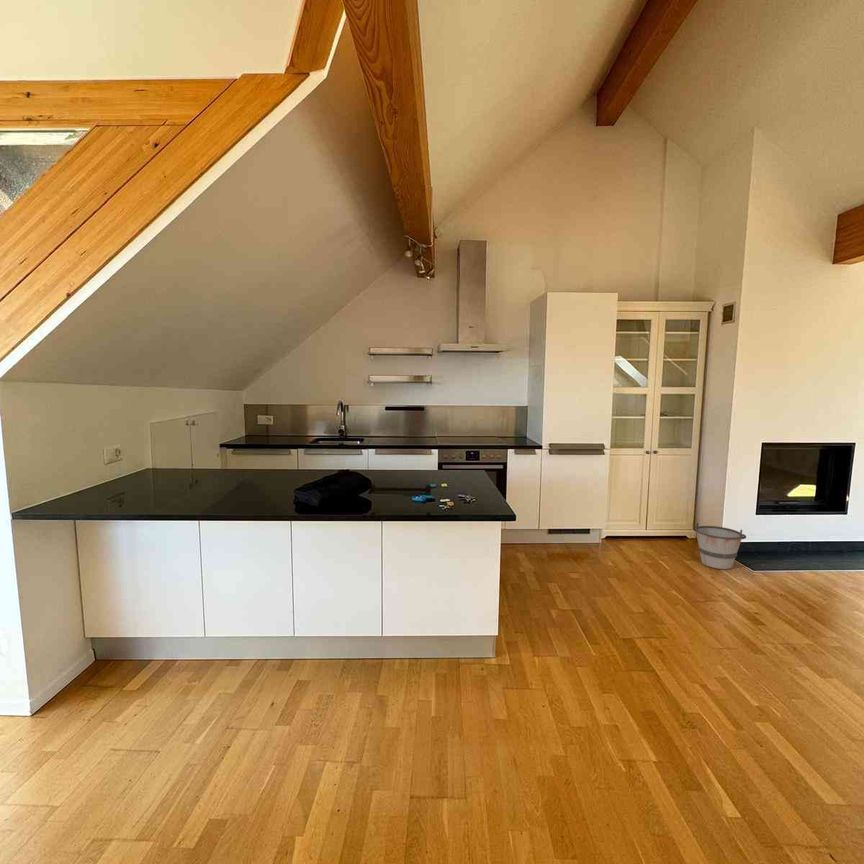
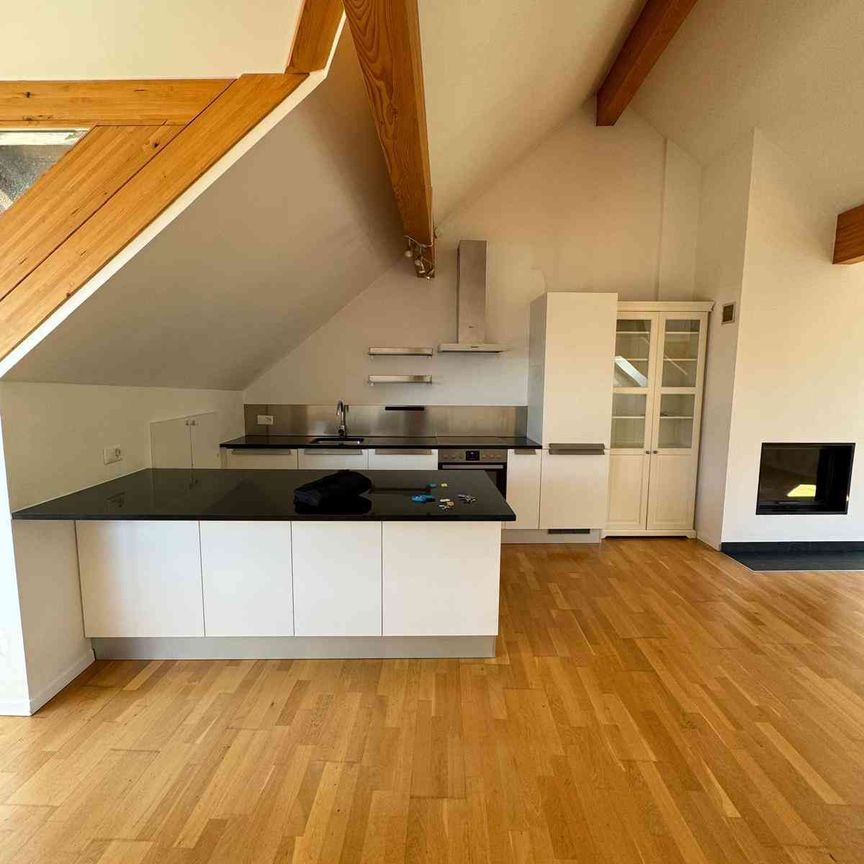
- bucket (717, 544)
